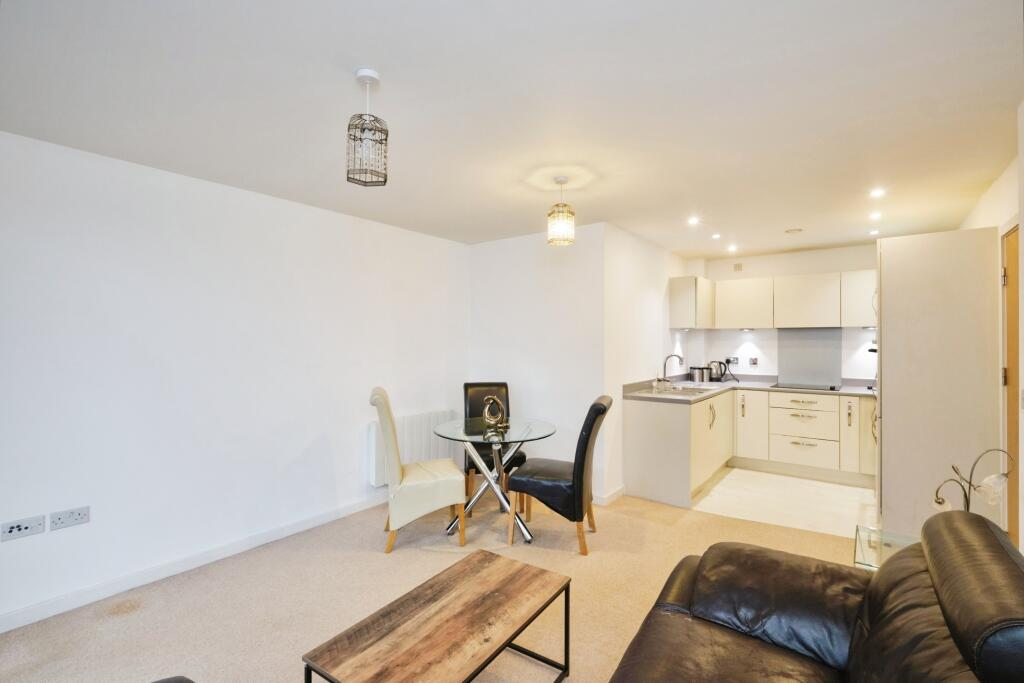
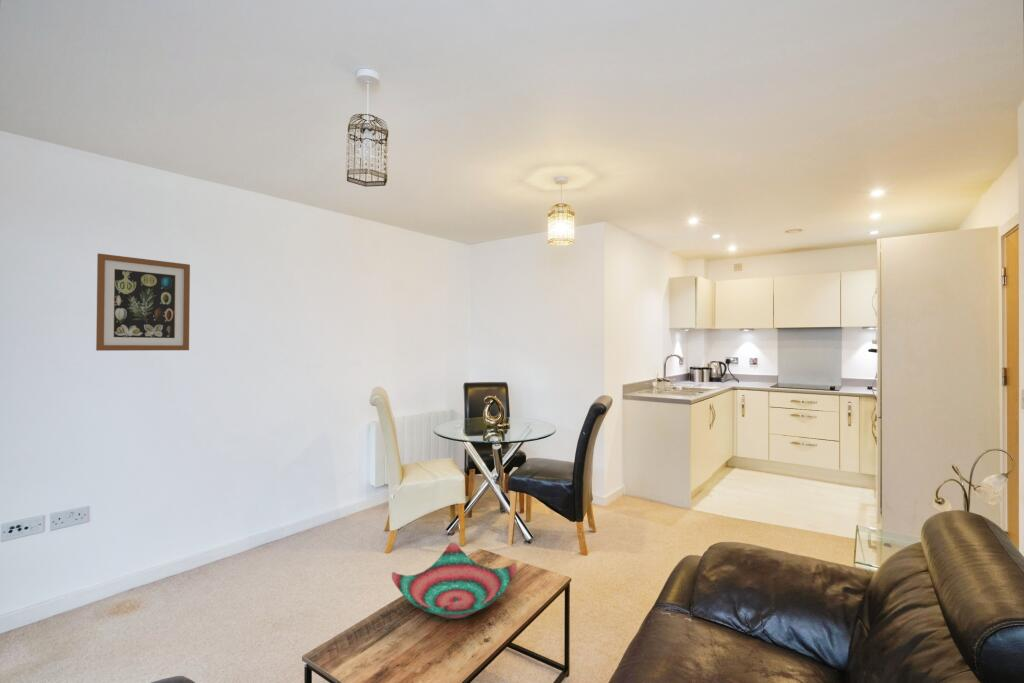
+ wall art (145, 304)
+ decorative bowl (455, 586)
